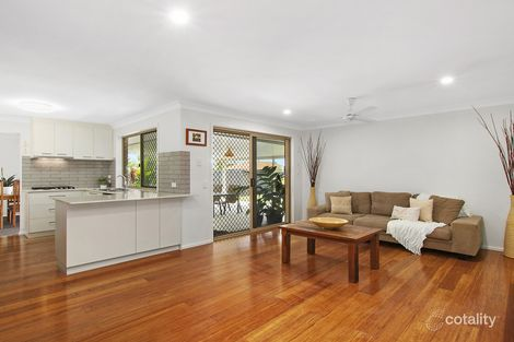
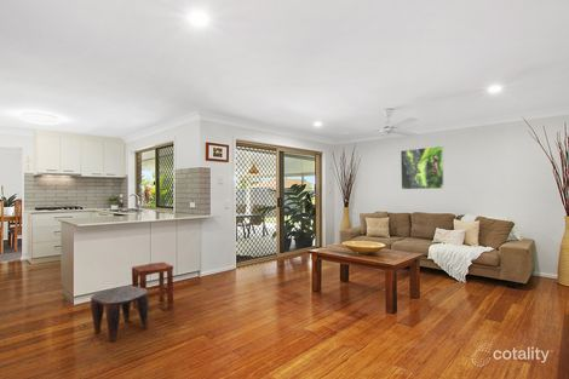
+ stool (119, 311)
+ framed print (421, 168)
+ stool (153, 286)
